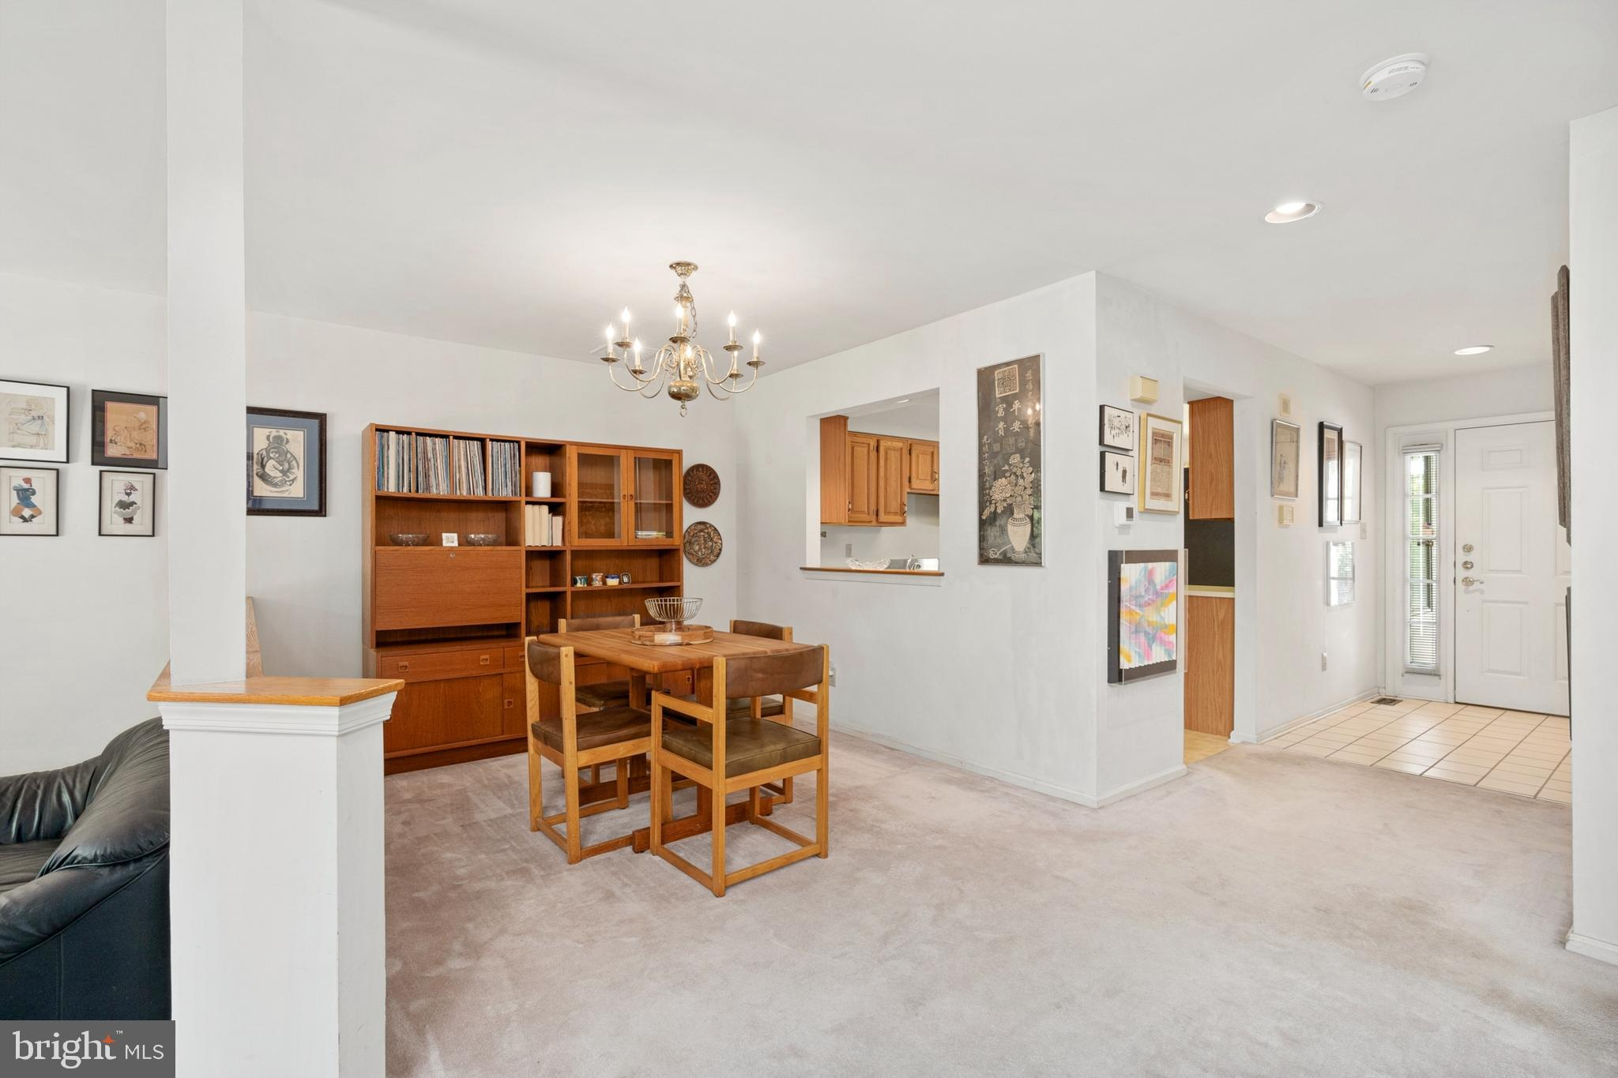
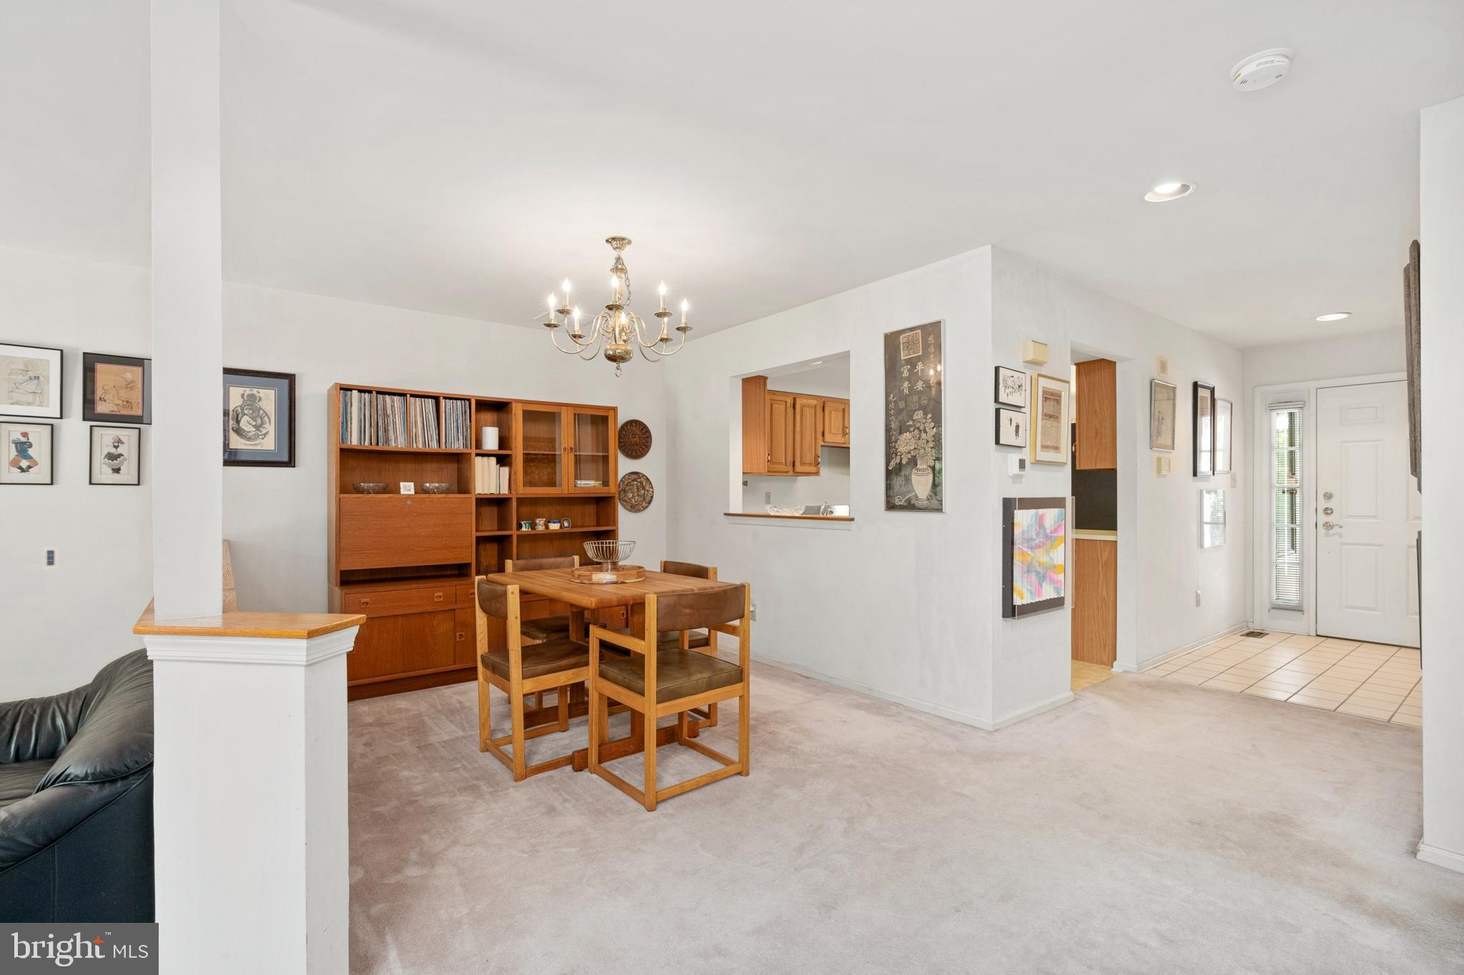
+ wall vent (50, 558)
